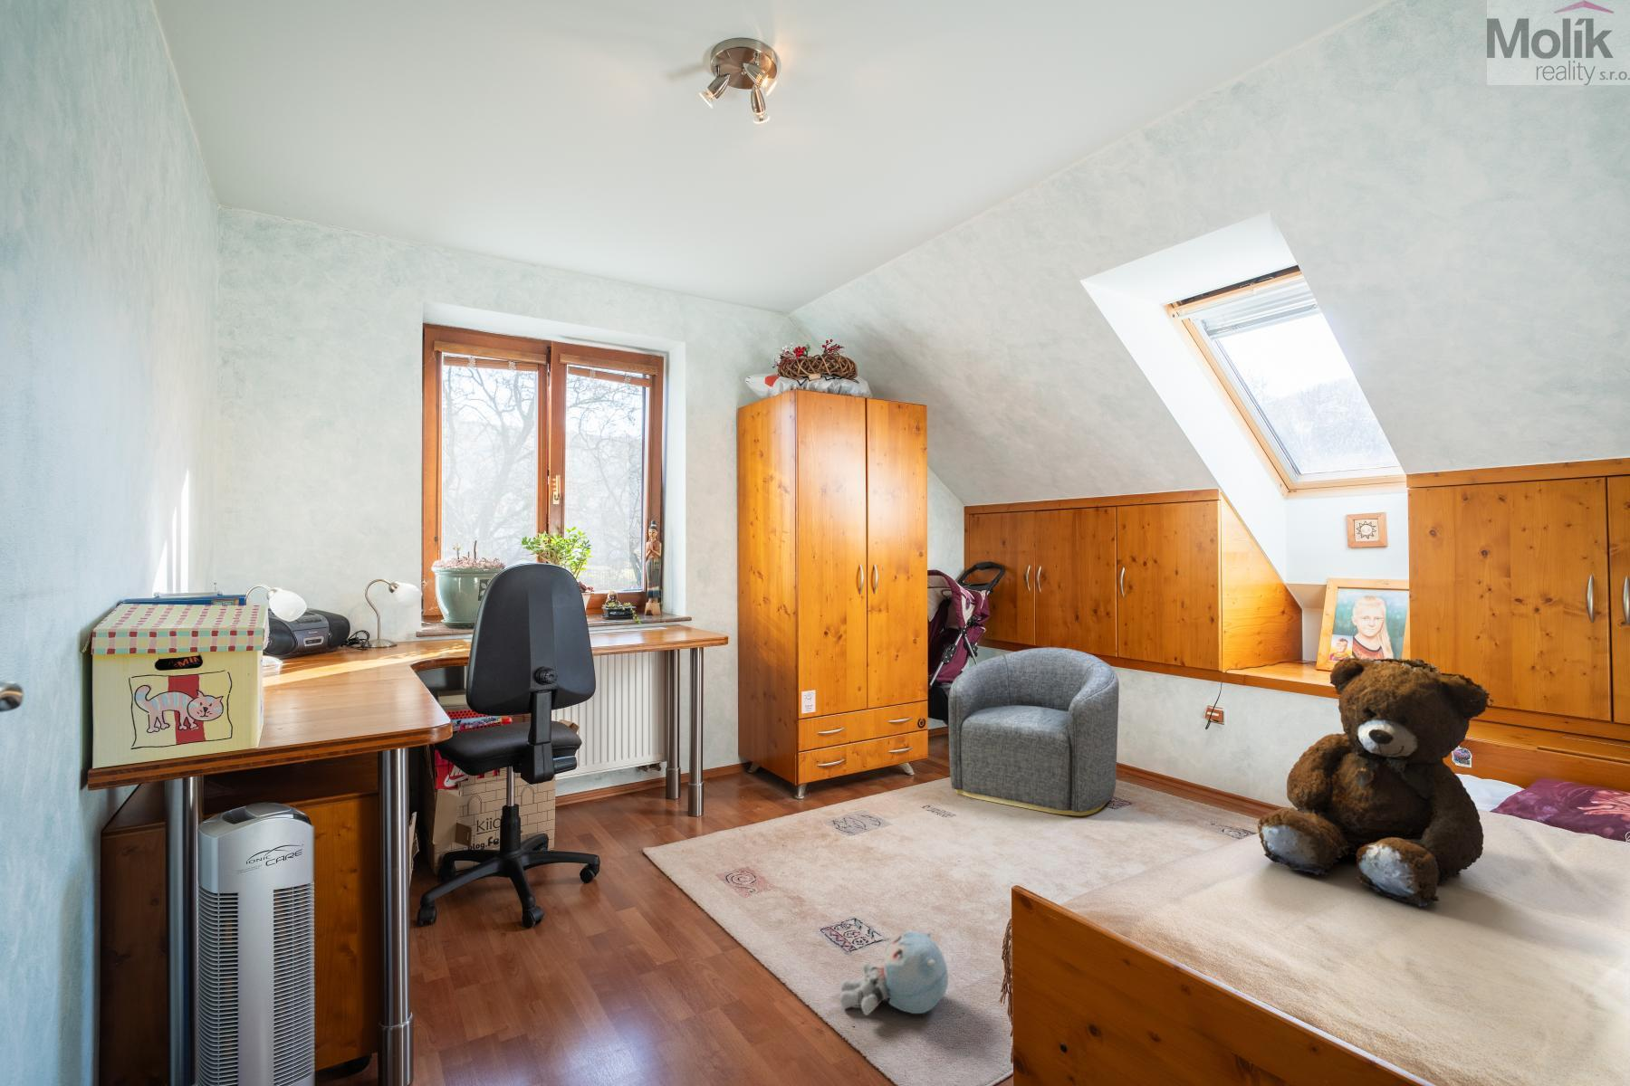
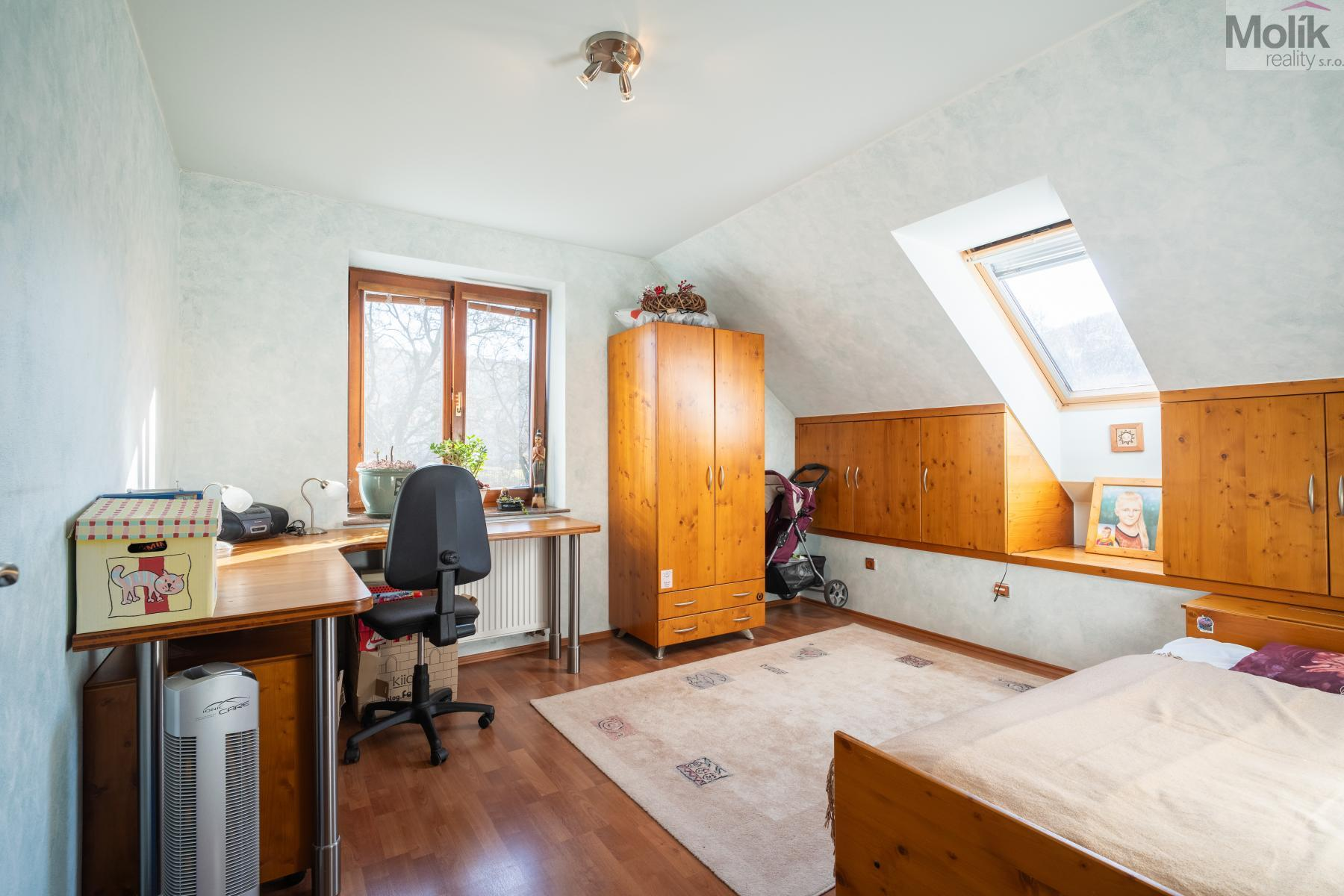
- armchair (1037, 720)
- plush toy (894, 970)
- teddy bear (1377, 762)
